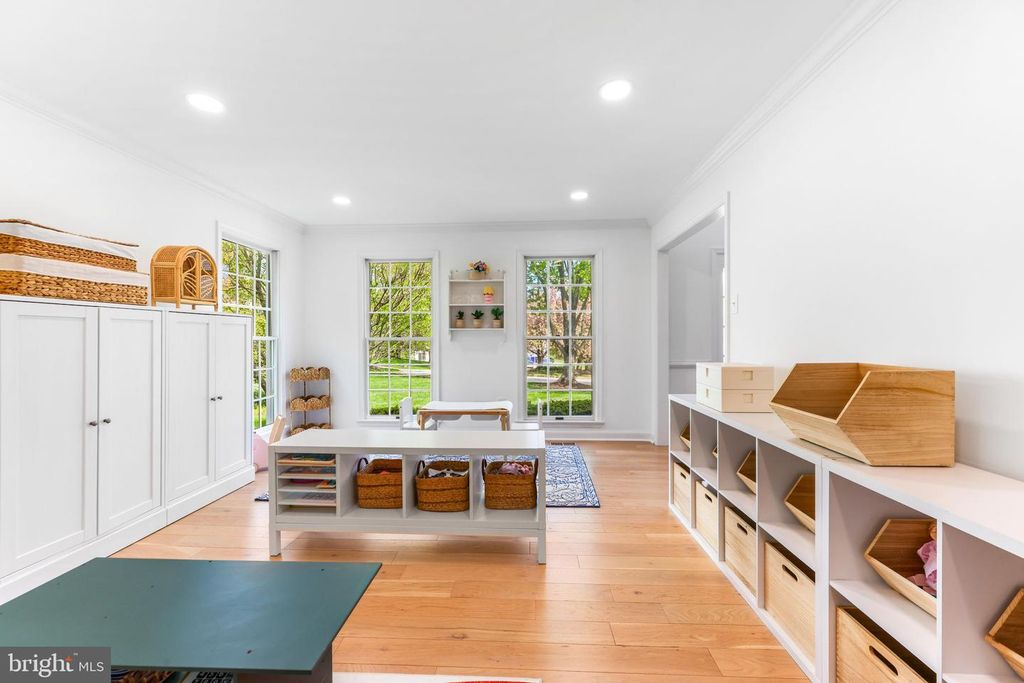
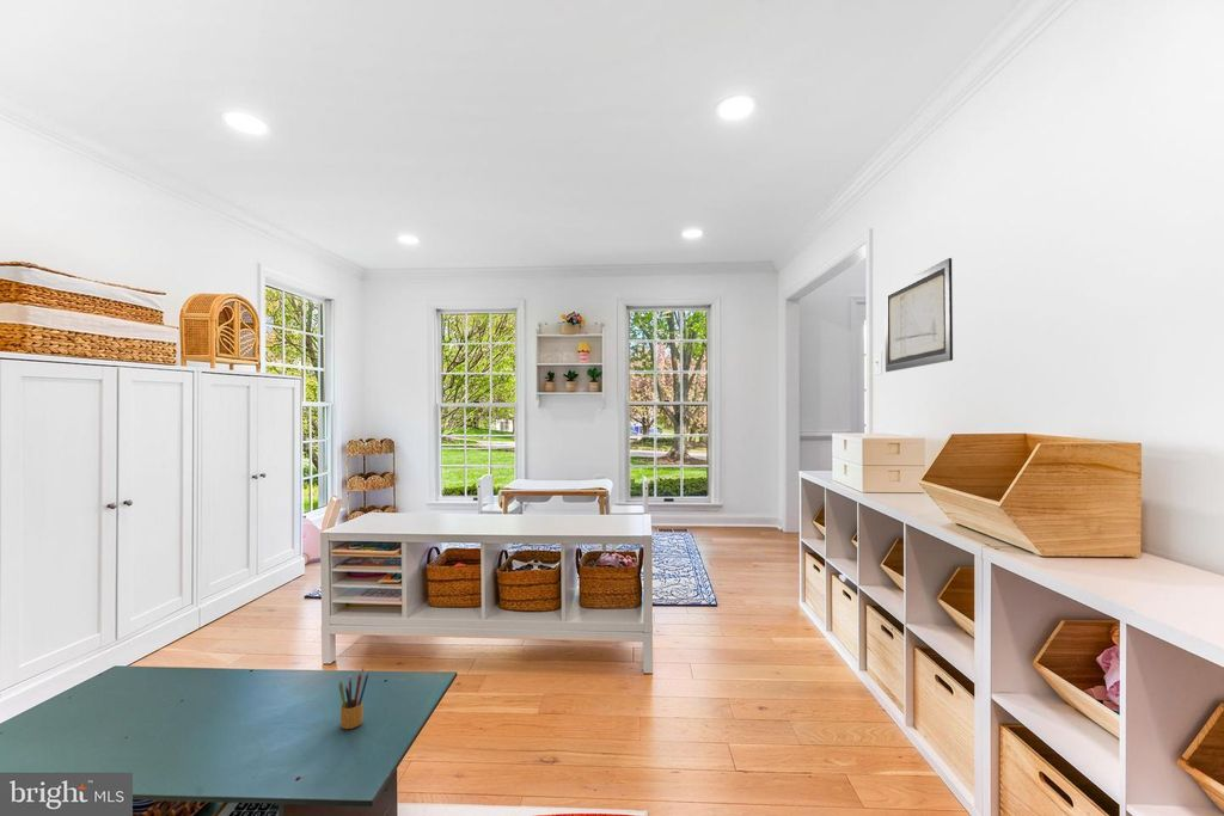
+ pencil box (351, 699)
+ wall art (914, 321)
